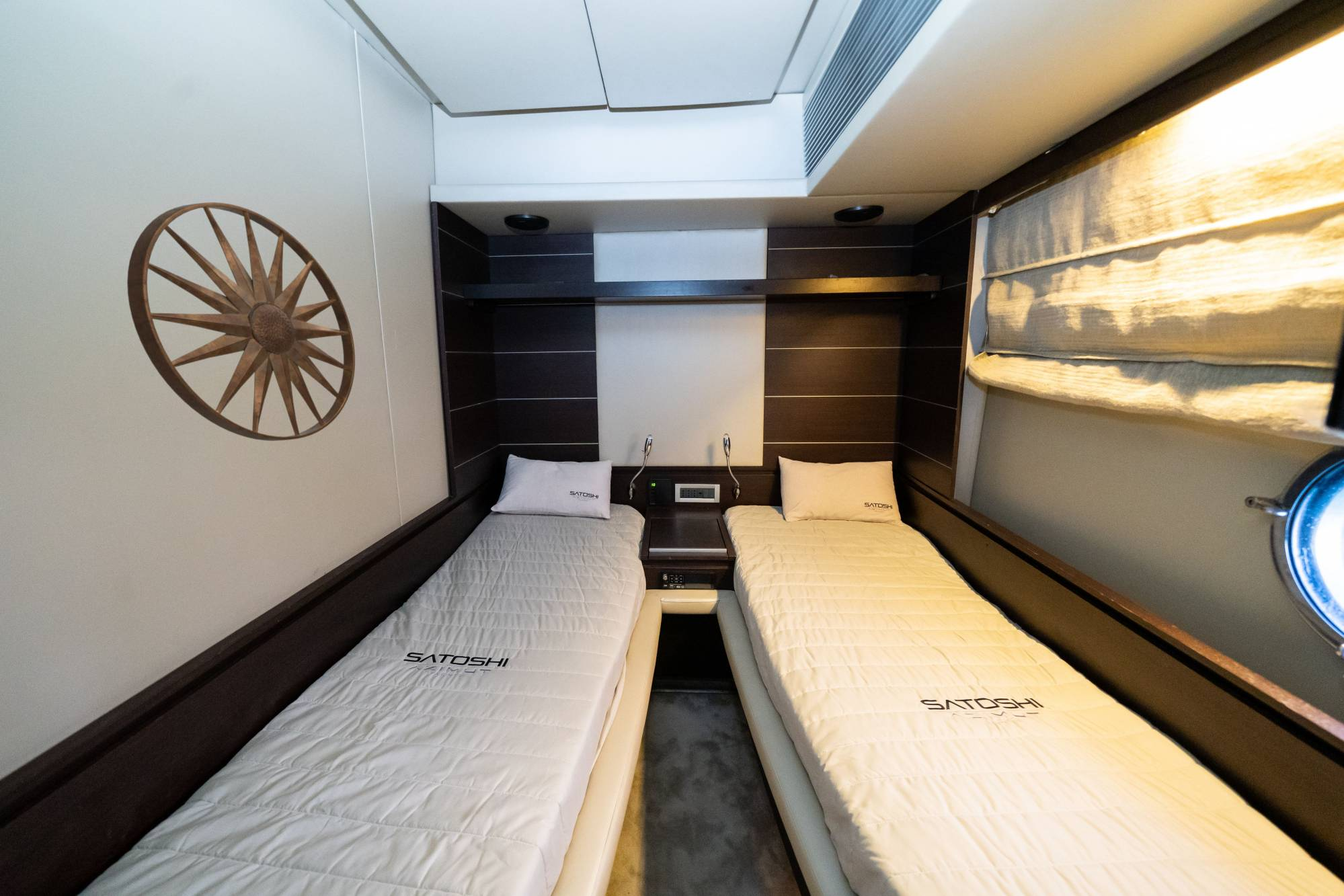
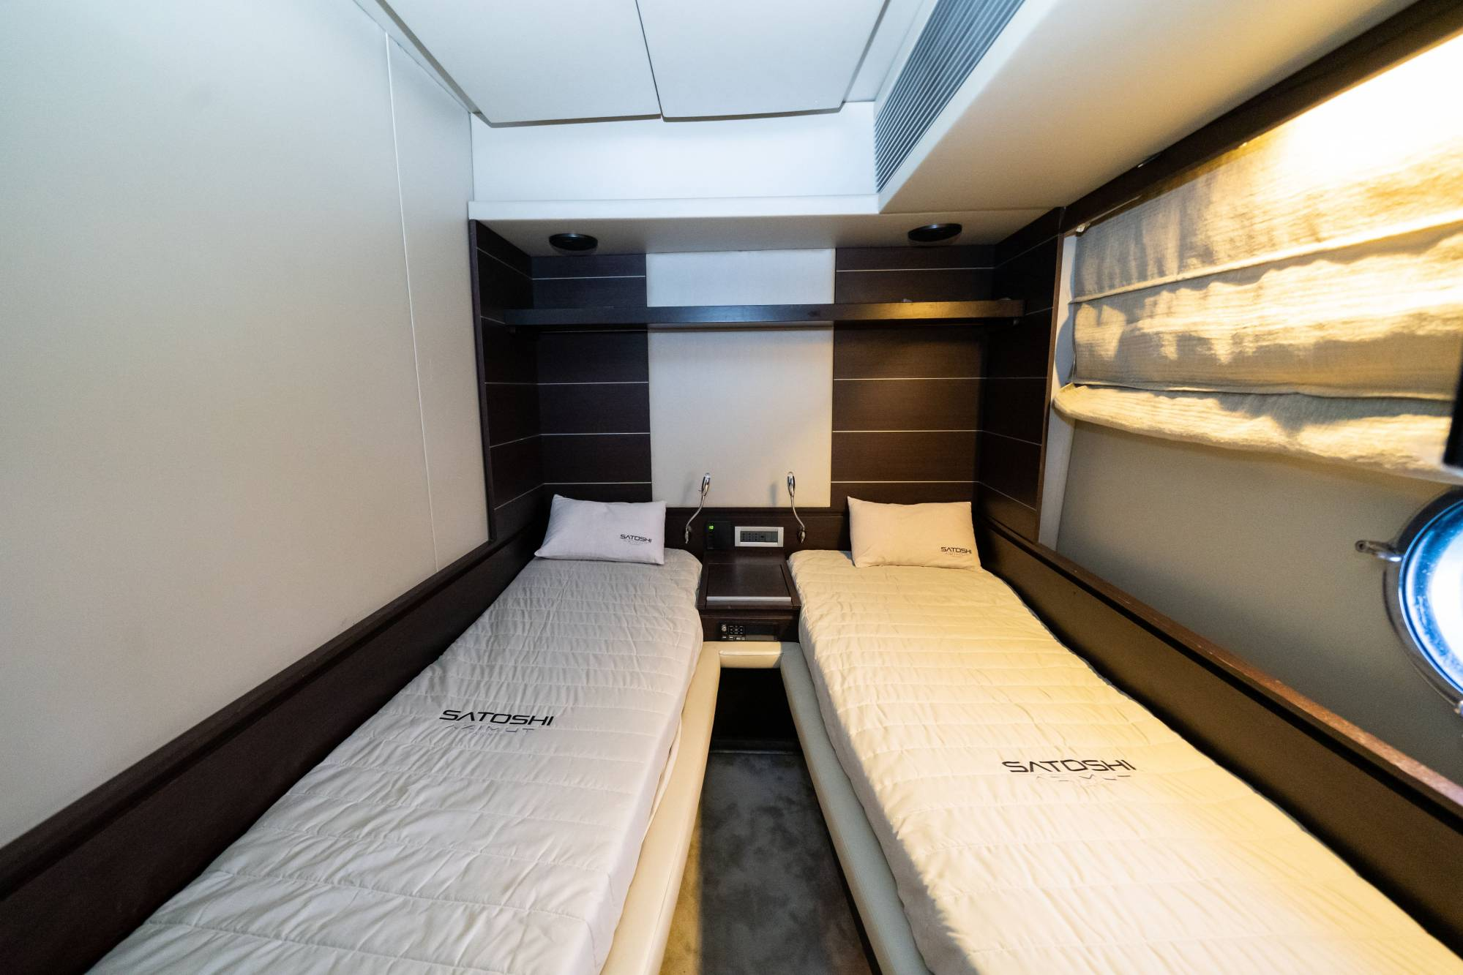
- wall art (268, 329)
